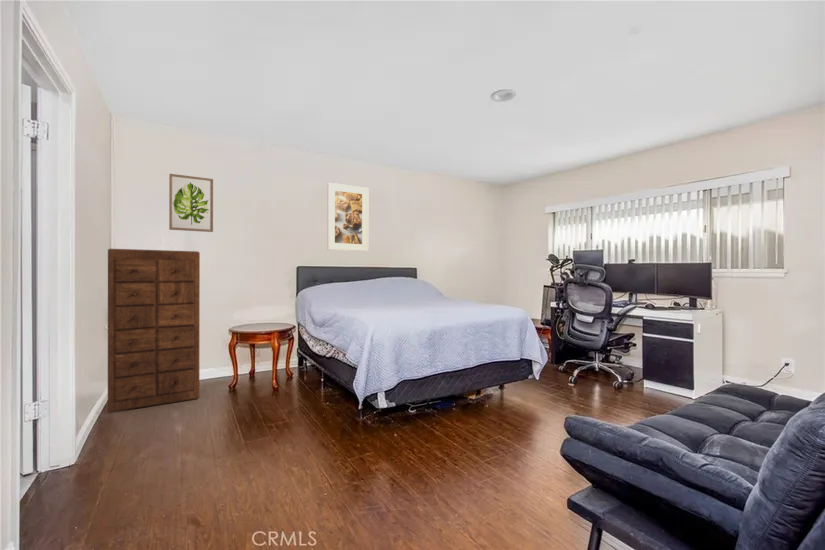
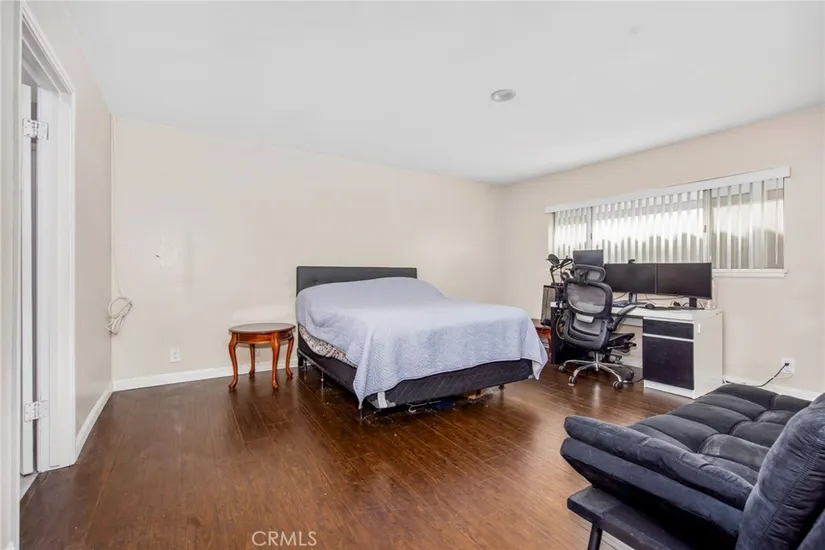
- wall art (191, 203)
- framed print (348, 218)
- dresser (155, 323)
